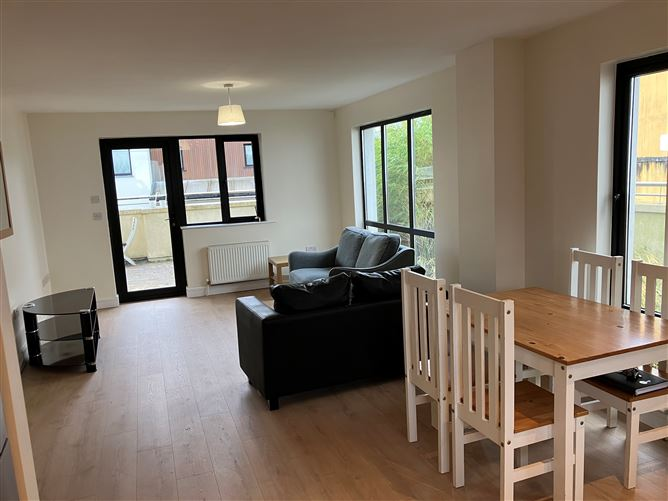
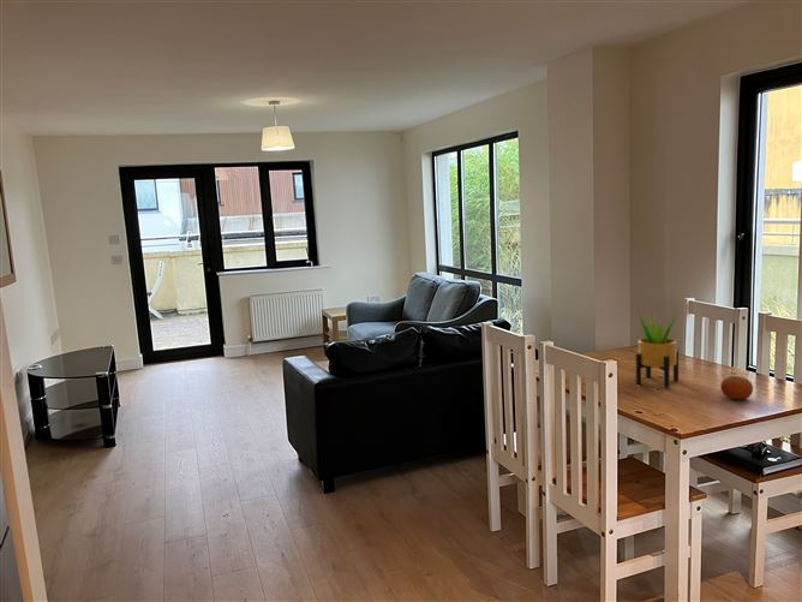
+ potted plant (657, 346)
+ fruit (736, 387)
